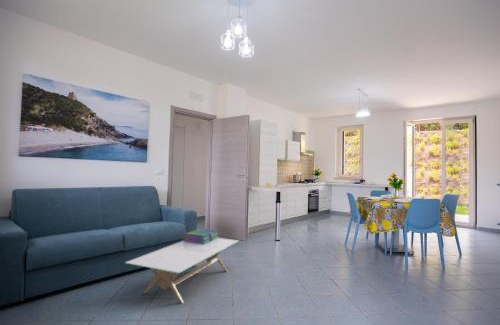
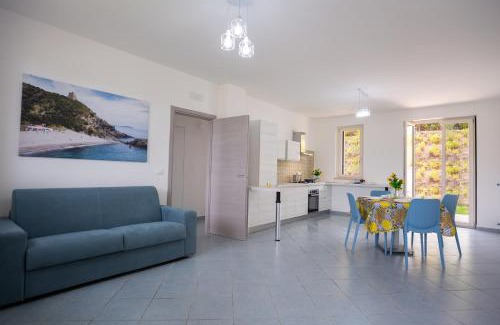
- coffee table (189, 265)
- stack of books (201, 235)
